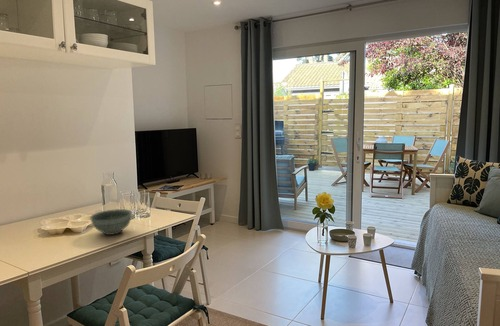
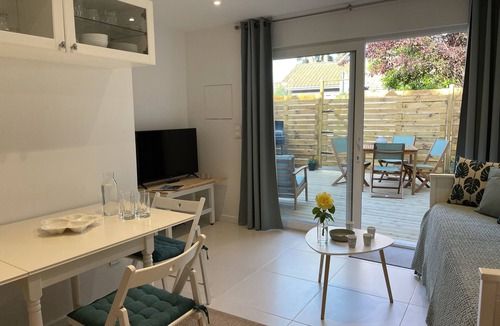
- bowl (111, 223)
